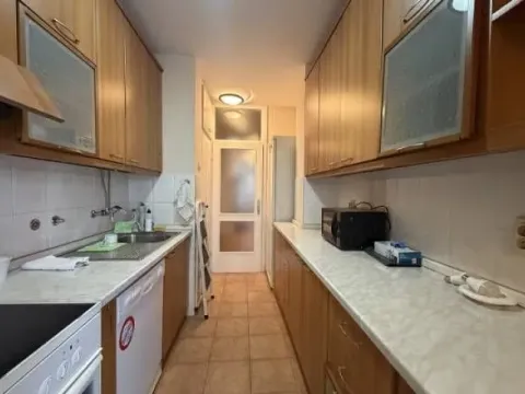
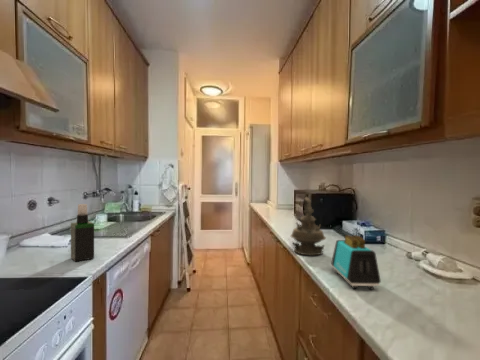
+ toaster (354, 258)
+ spray bottle (82, 231)
+ teapot (306, 222)
